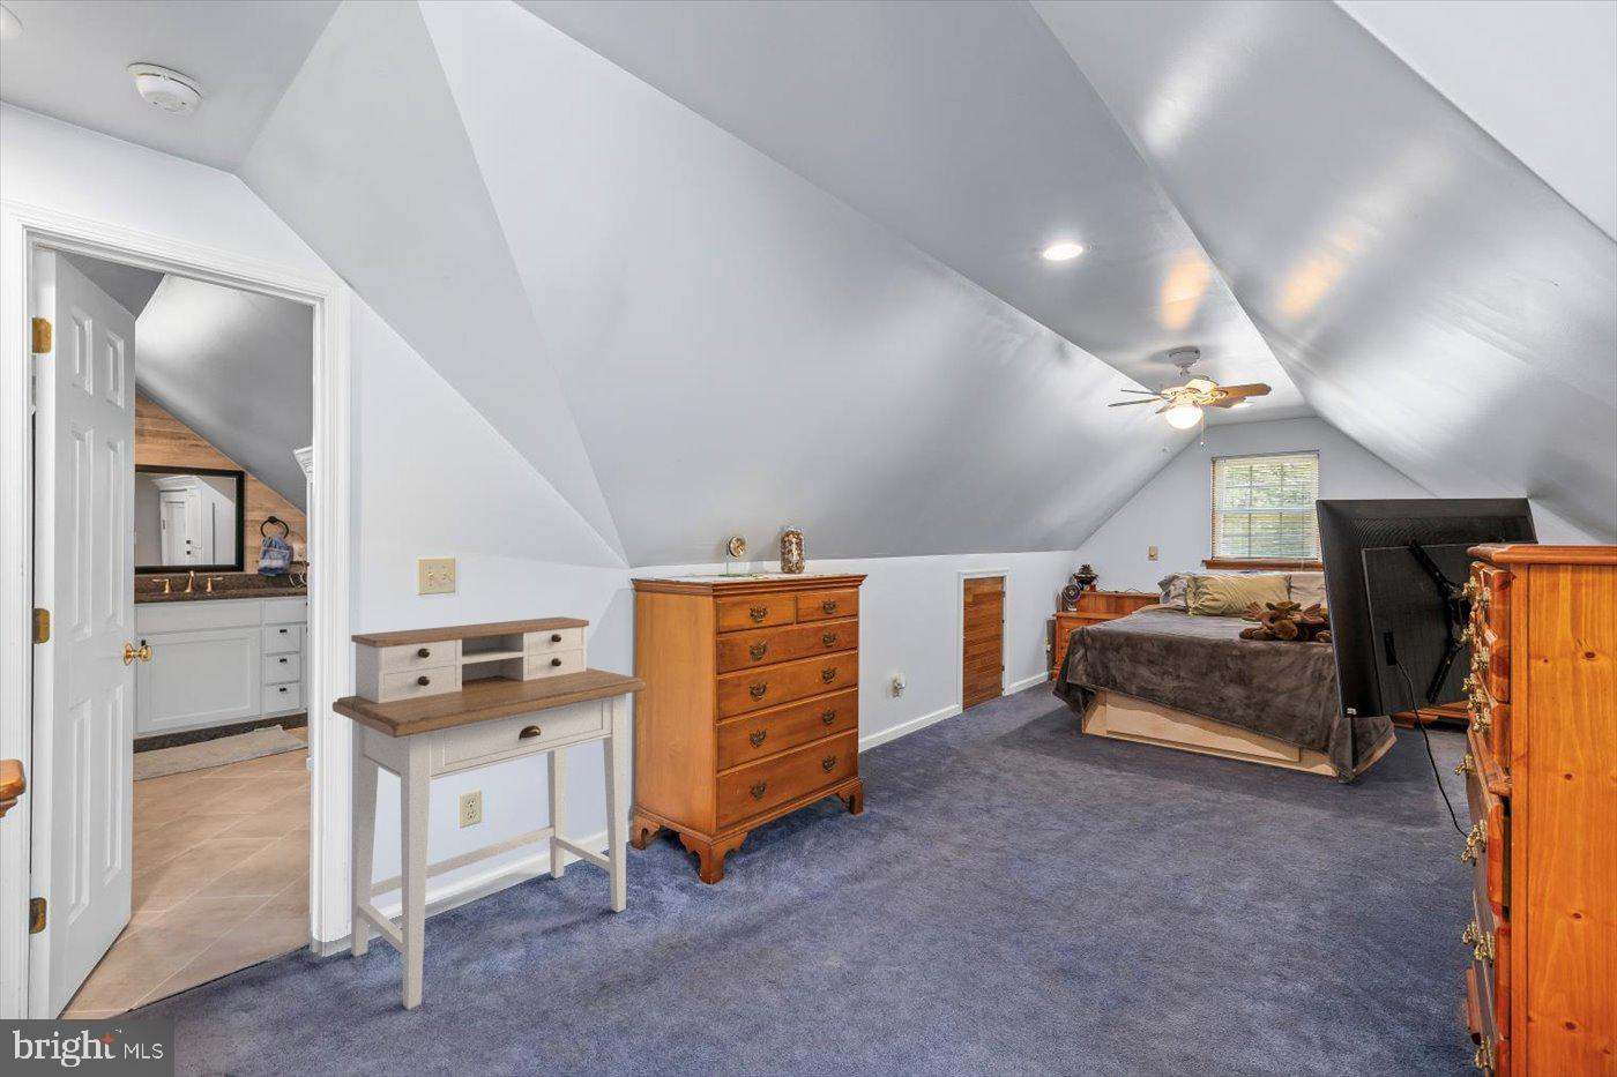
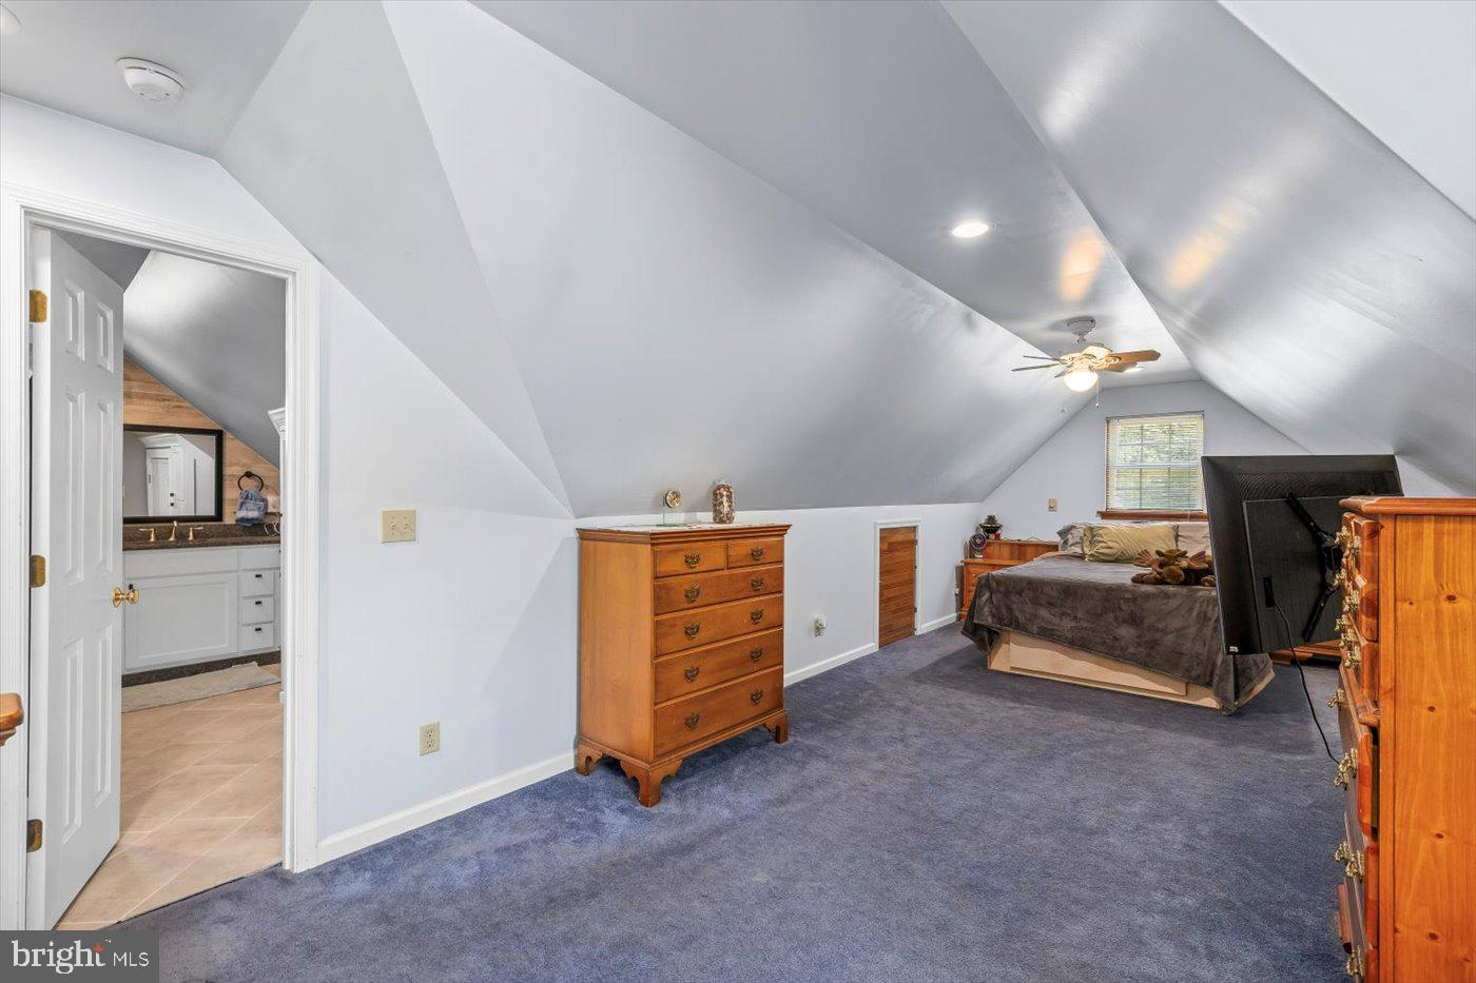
- desk (494, 764)
